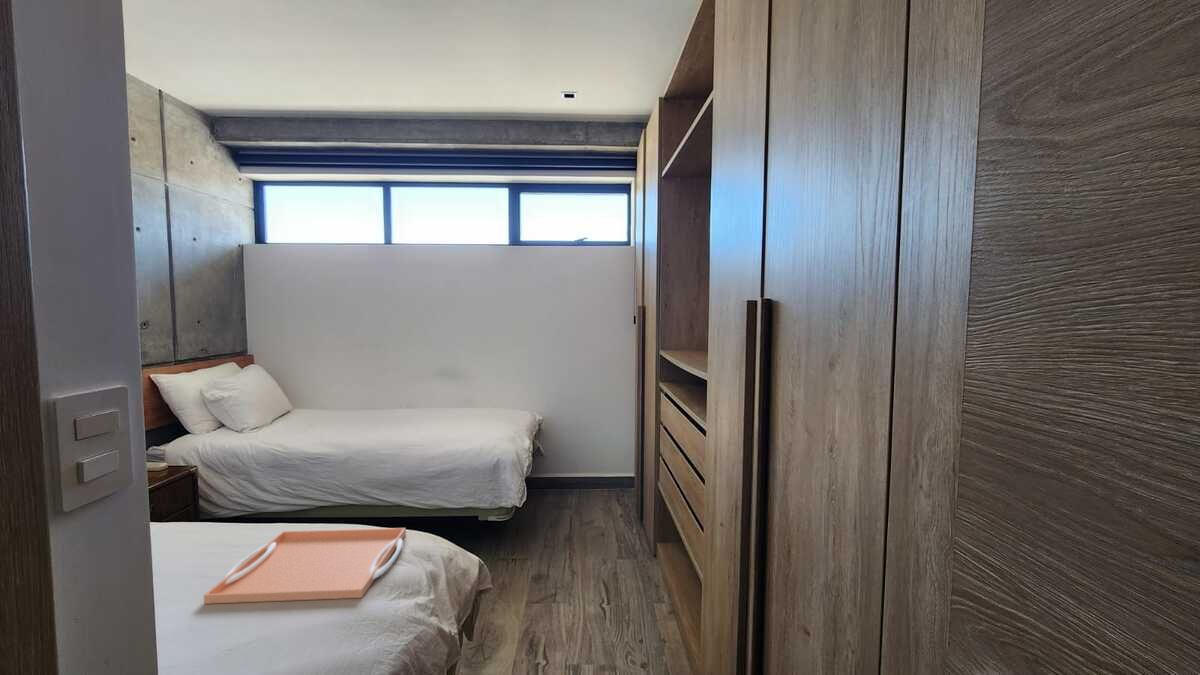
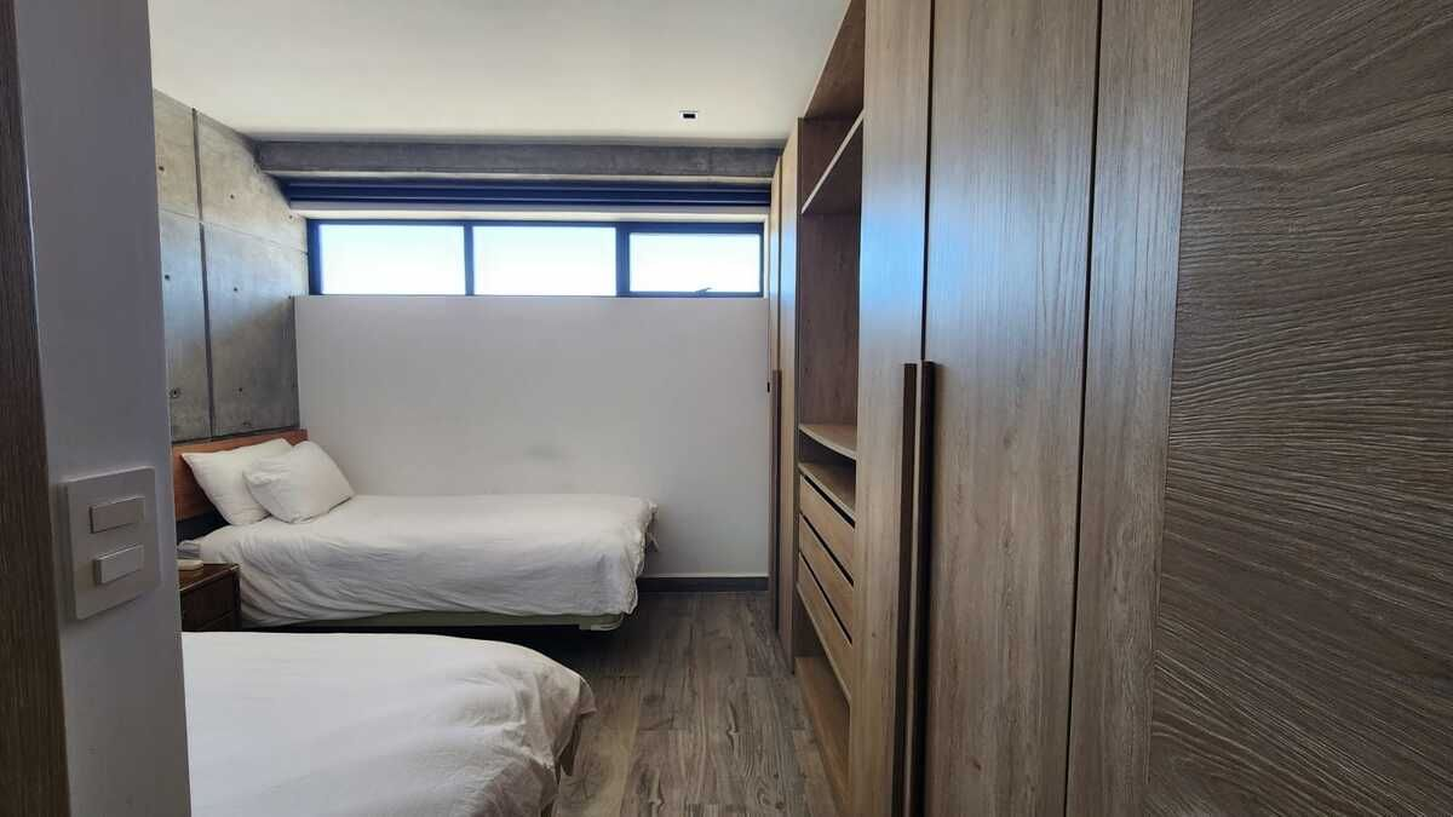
- serving tray (318, 560)
